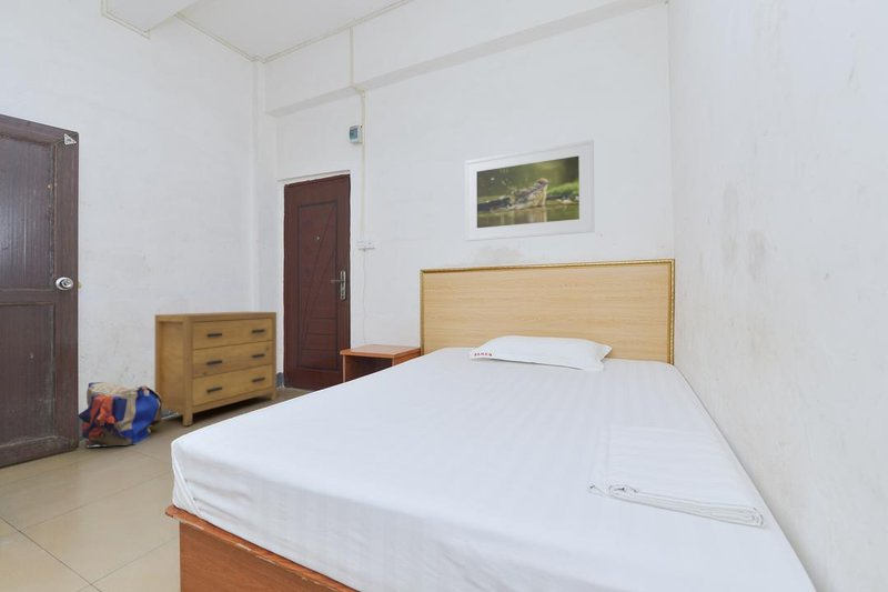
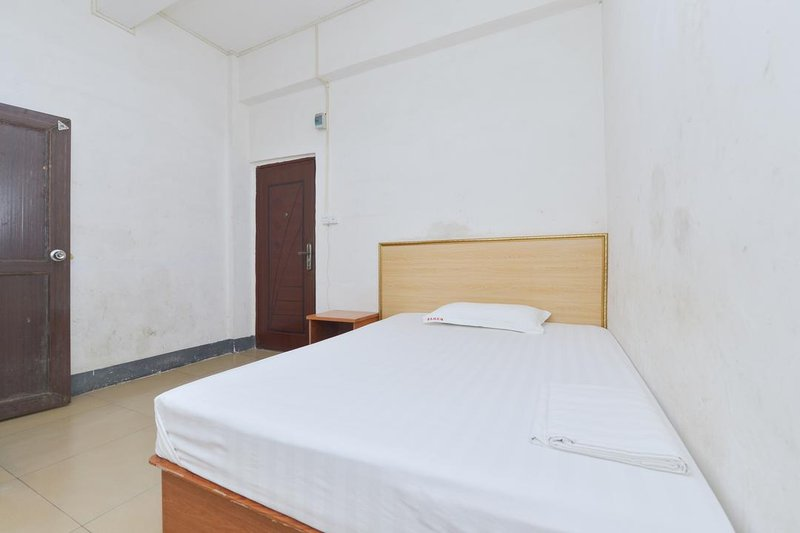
- dresser (221, 360)
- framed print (525, 193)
- backpack (121, 411)
